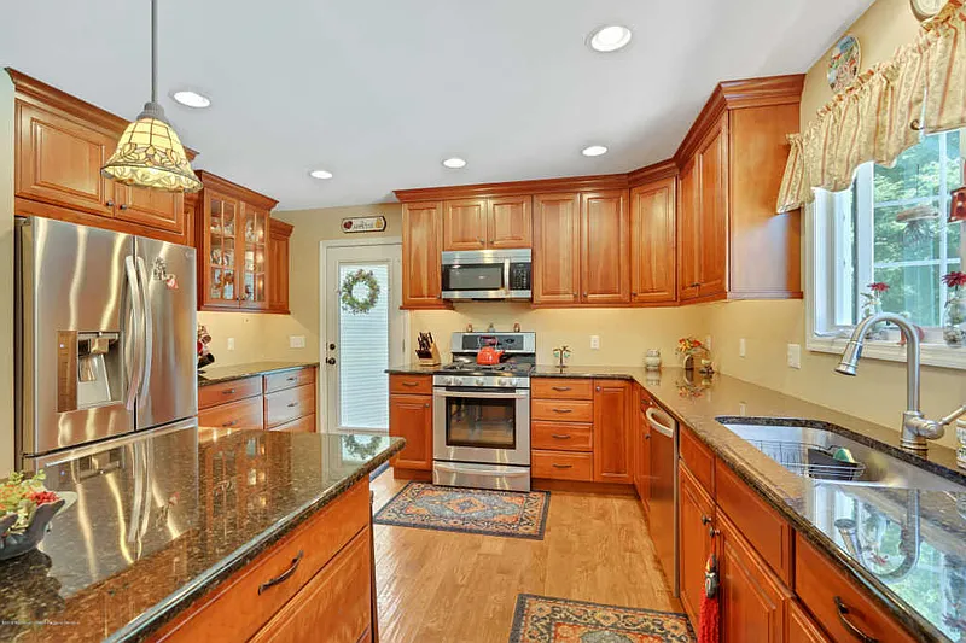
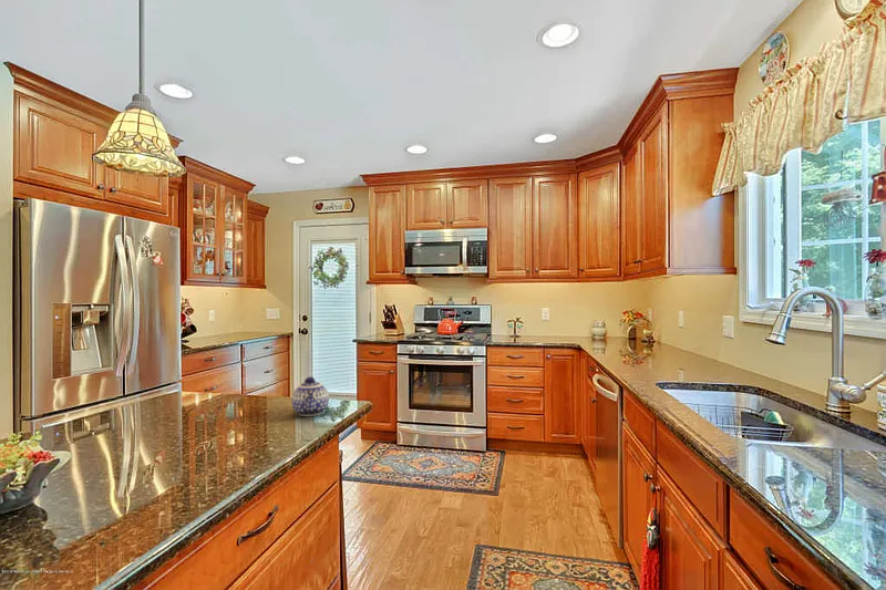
+ teapot (310, 395)
